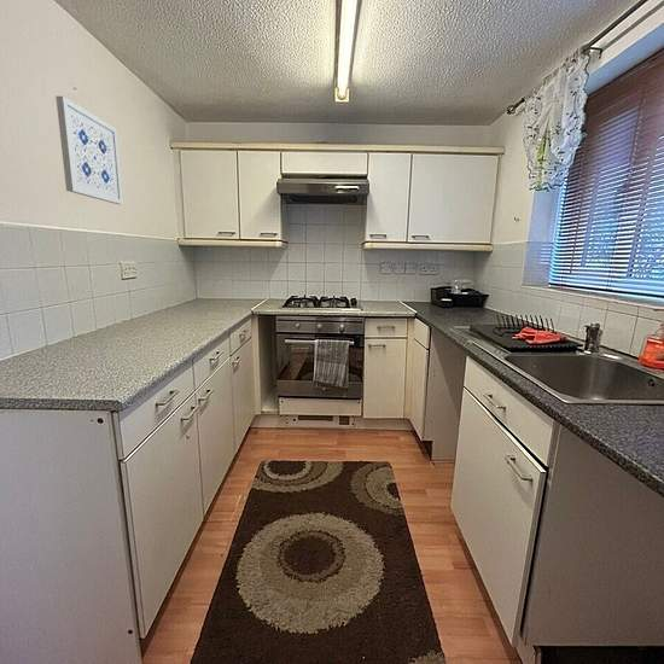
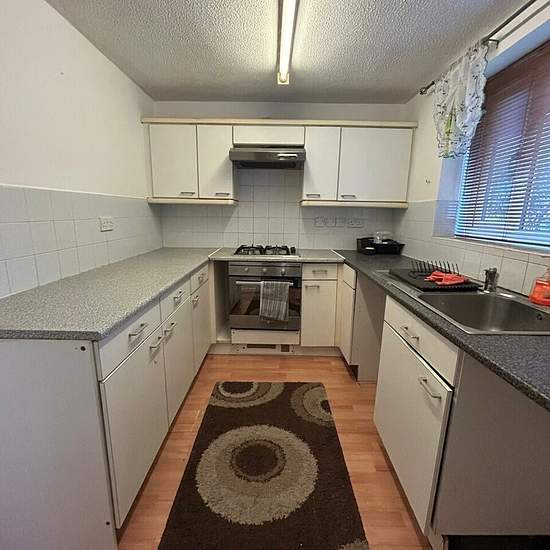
- wall art (93, 157)
